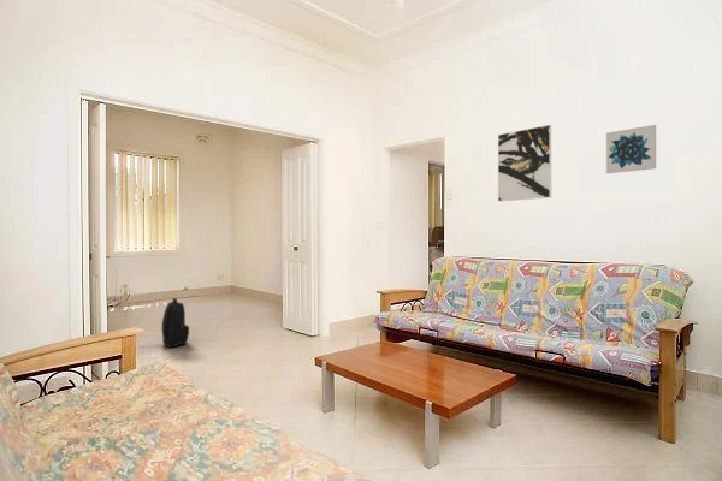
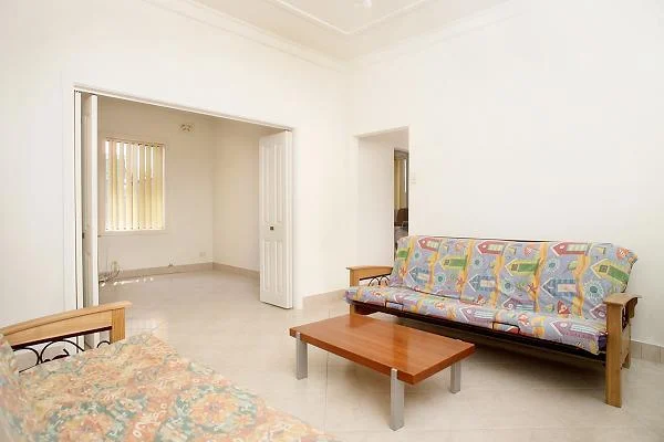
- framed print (523, 165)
- backpack (174, 321)
- wall art (629, 149)
